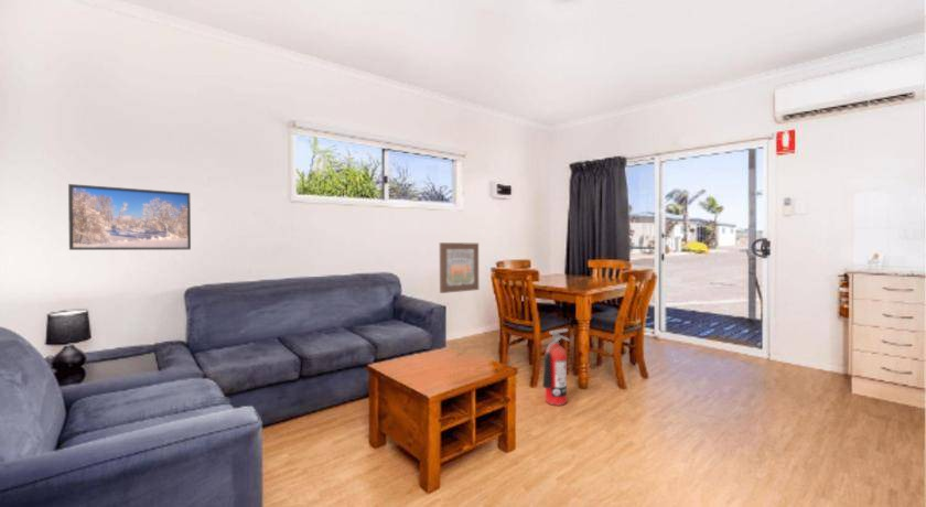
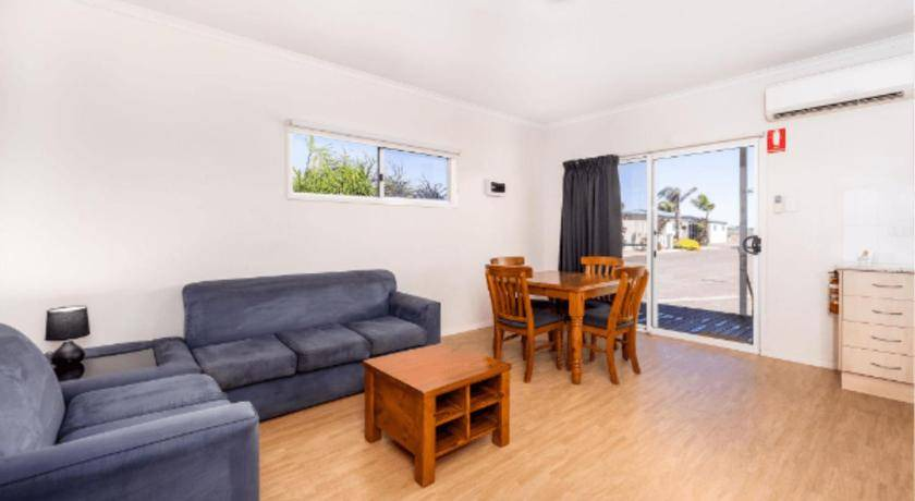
- wall art (460, 267)
- fire extinguisher (554, 365)
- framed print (133, 219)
